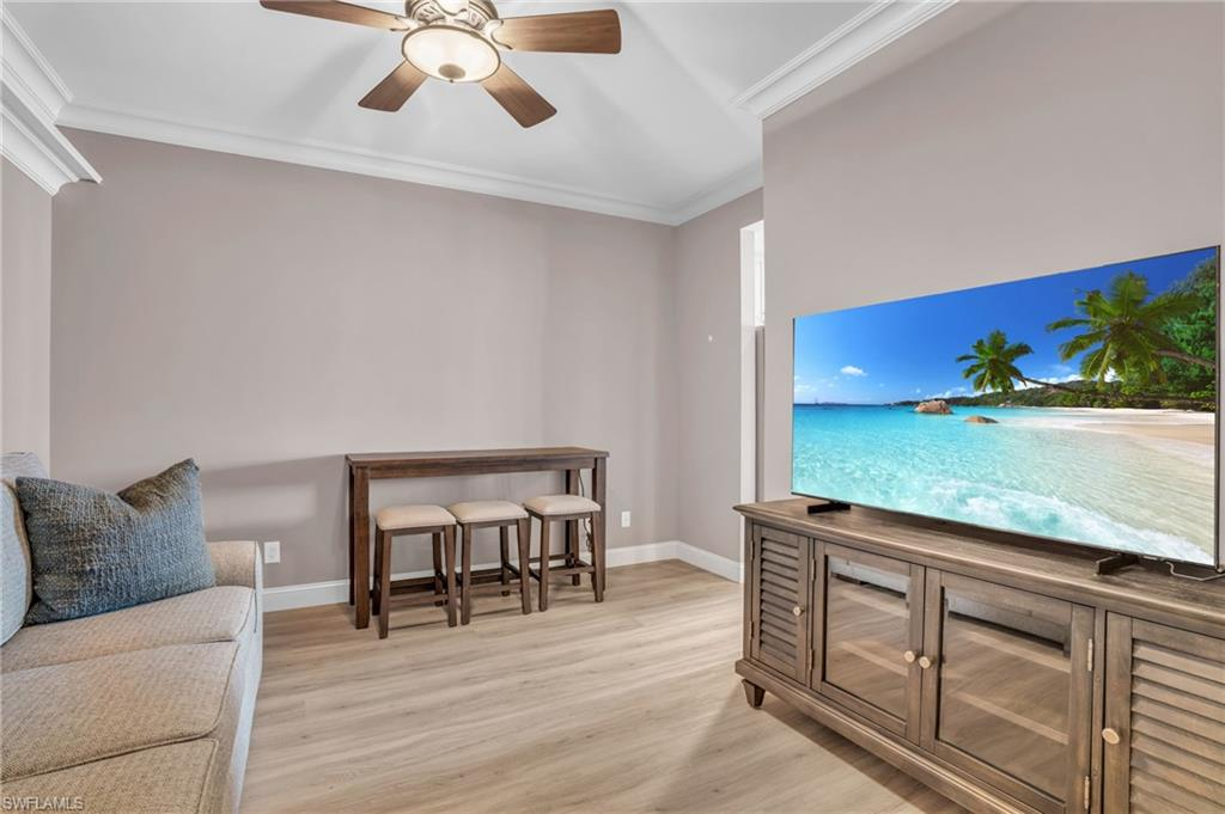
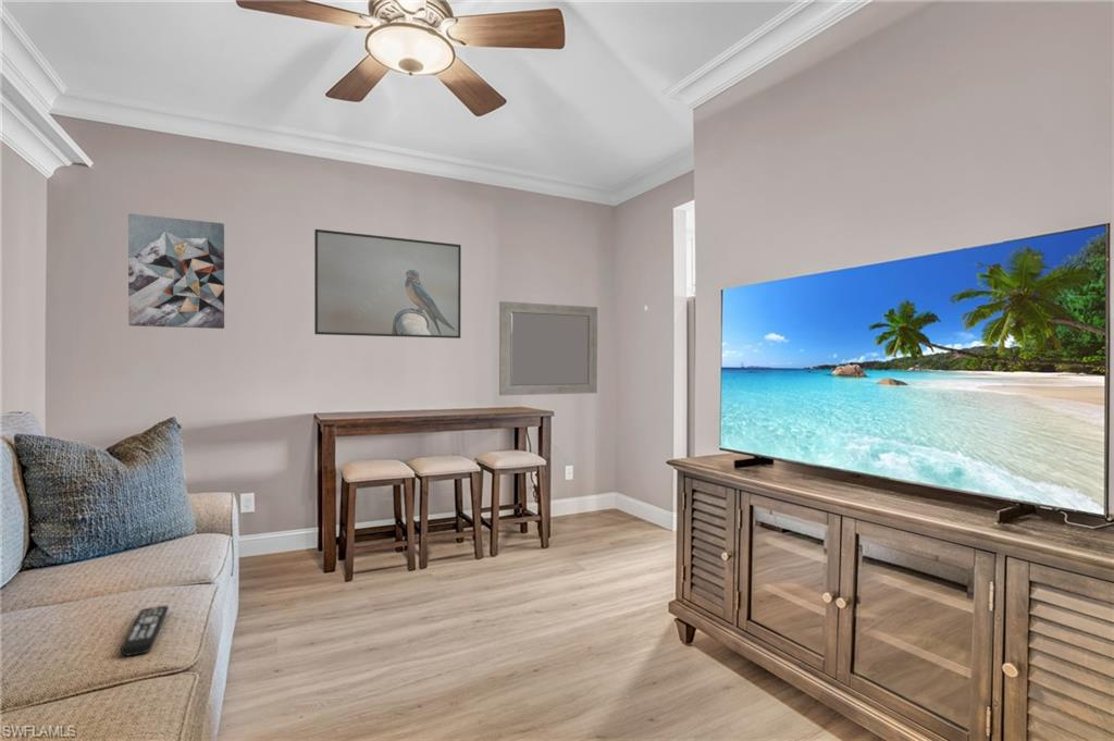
+ wall art (177, 273)
+ home mirror (550, 349)
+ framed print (392, 286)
+ remote control (146, 629)
